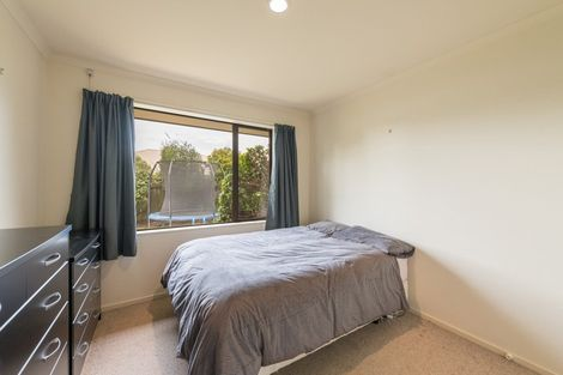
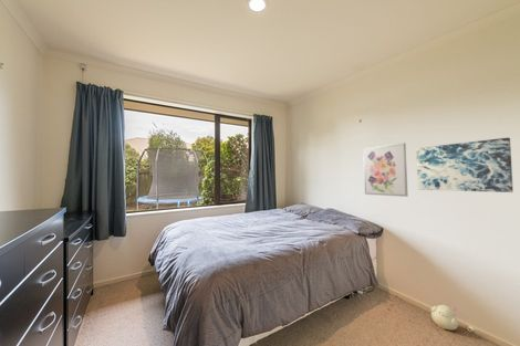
+ wall art (383, 170)
+ plush toy (445, 314)
+ wall art (458, 167)
